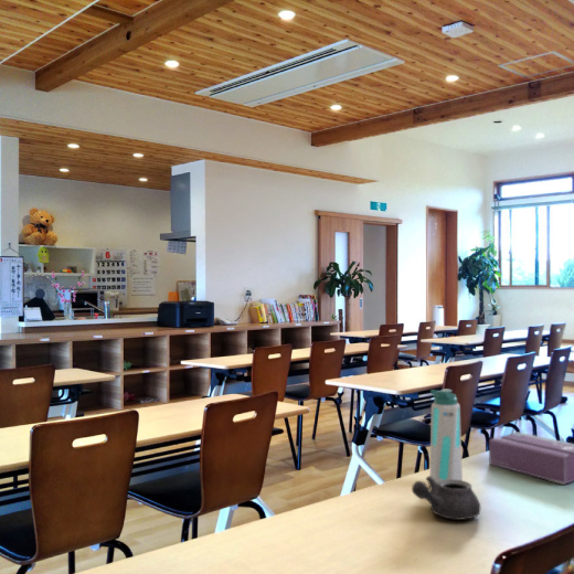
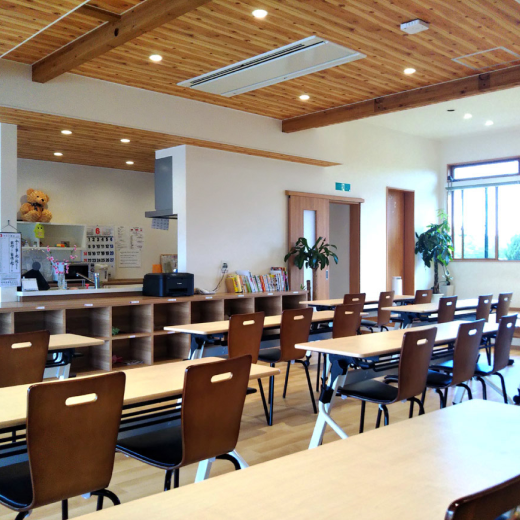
- water bottle (445, 436)
- teapot (442, 496)
- tissue box (539, 456)
